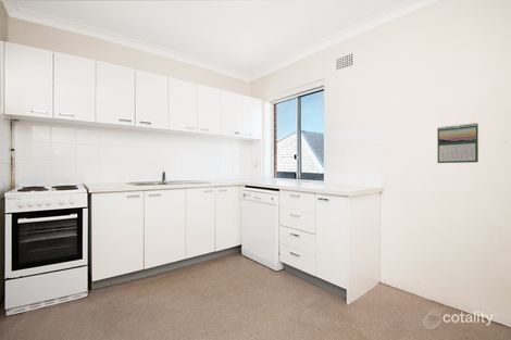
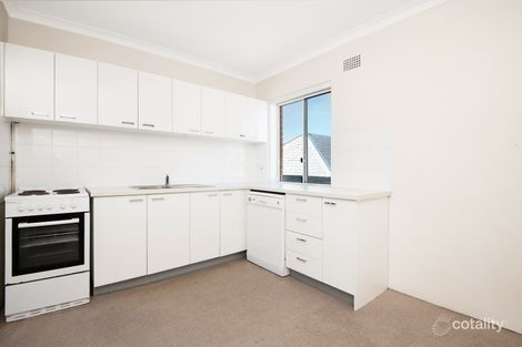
- calendar (457, 143)
